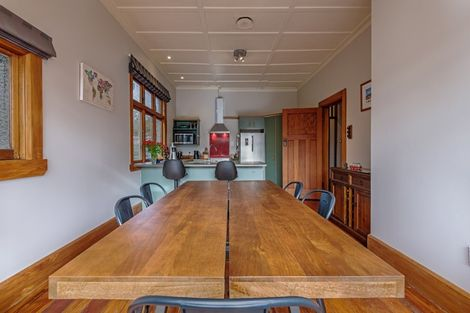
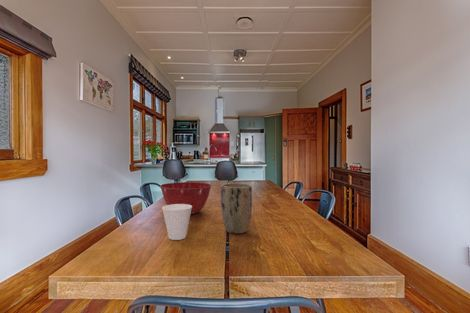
+ mixing bowl (186, 198)
+ cup (177, 221)
+ plant pot (236, 207)
